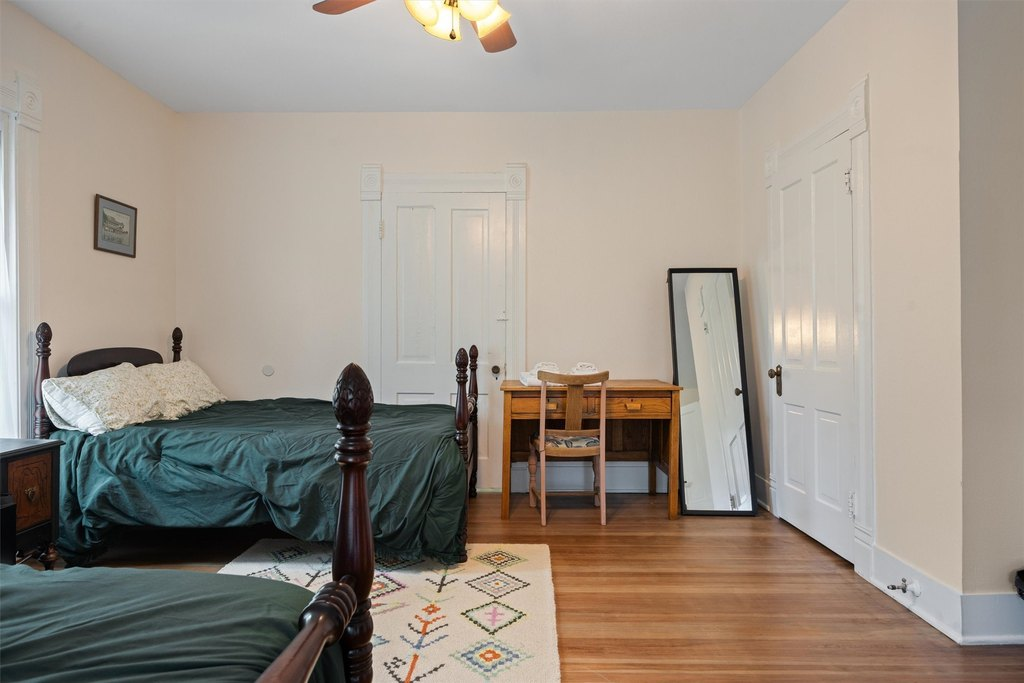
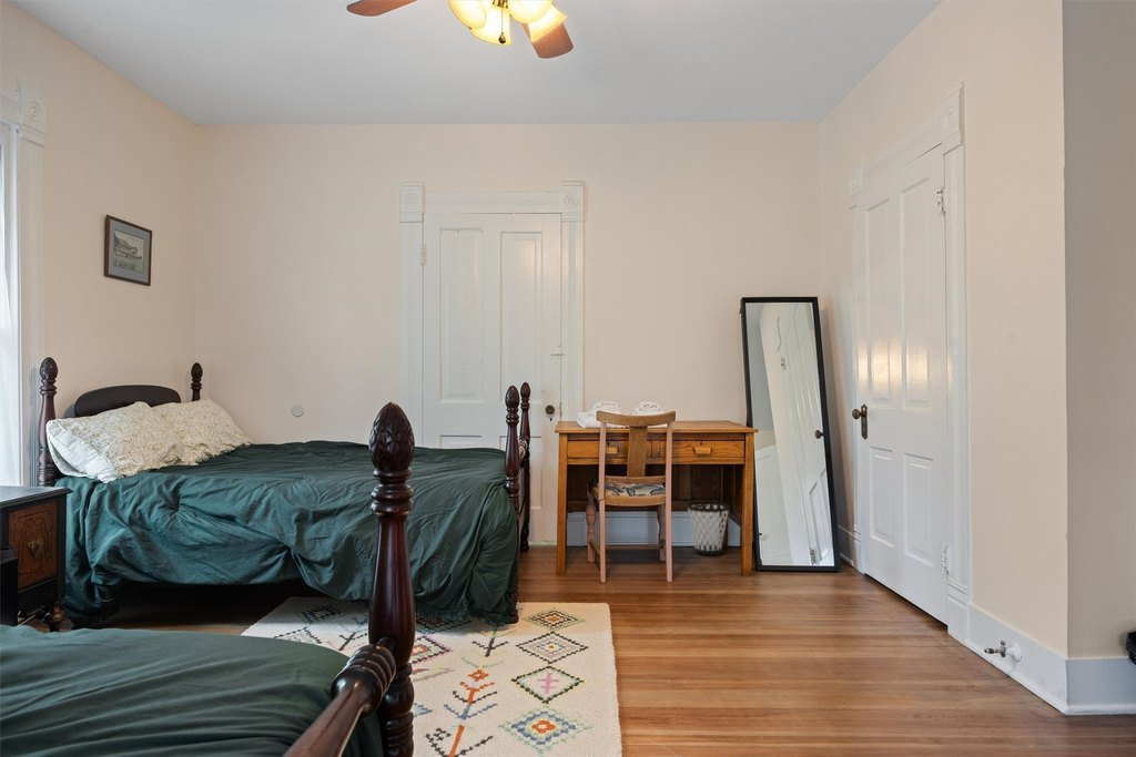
+ wastebasket (707, 528)
